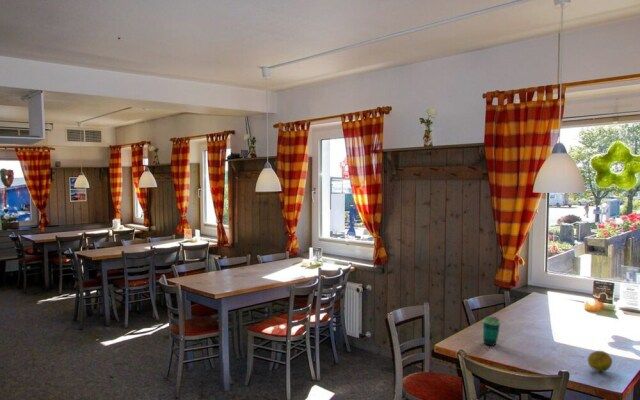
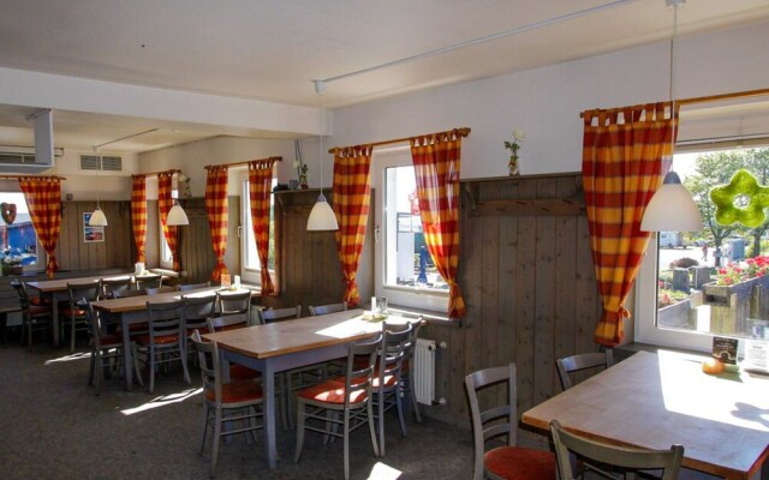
- fruit (599, 361)
- cup (491, 331)
